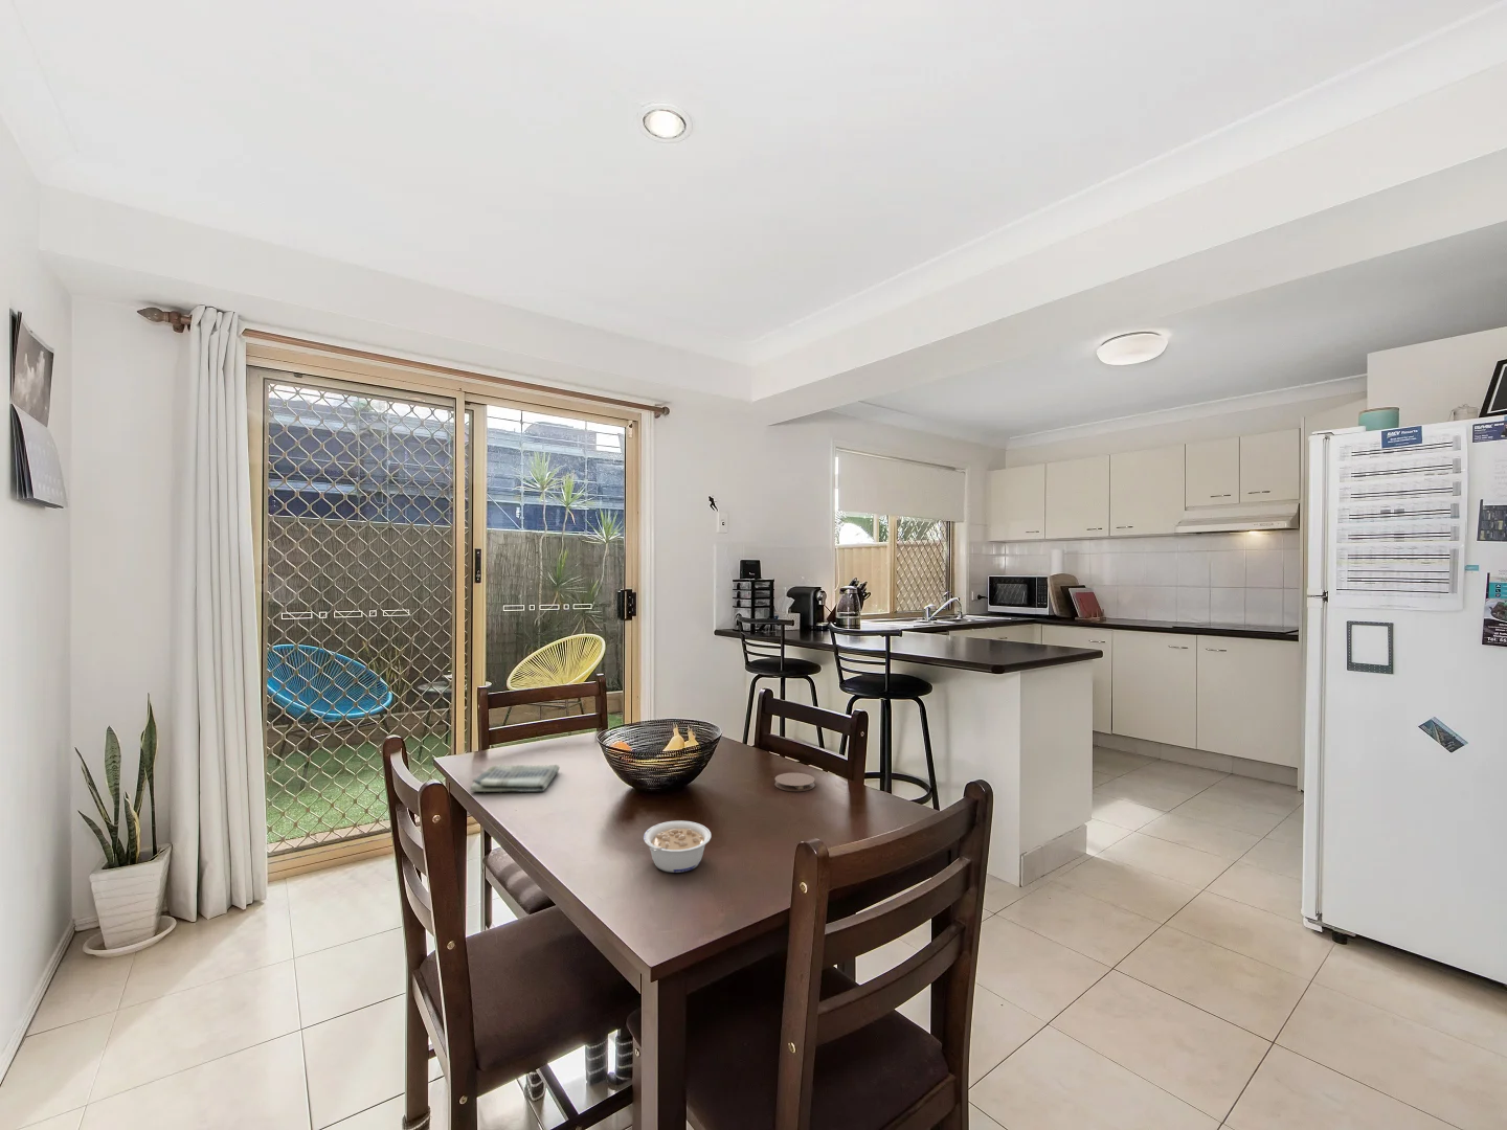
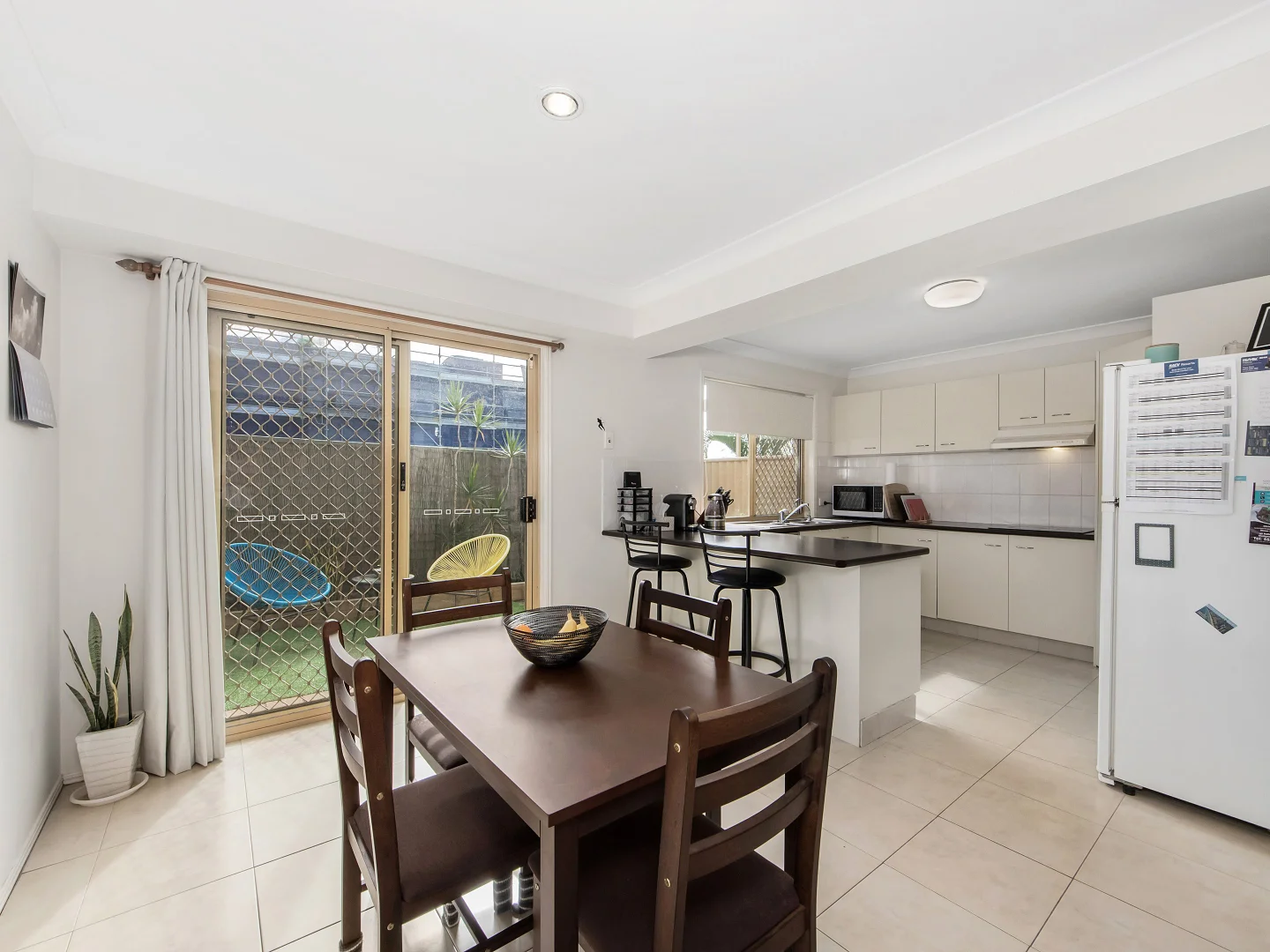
- dish towel (516, 775)
- coaster (794, 781)
- legume (678, 846)
